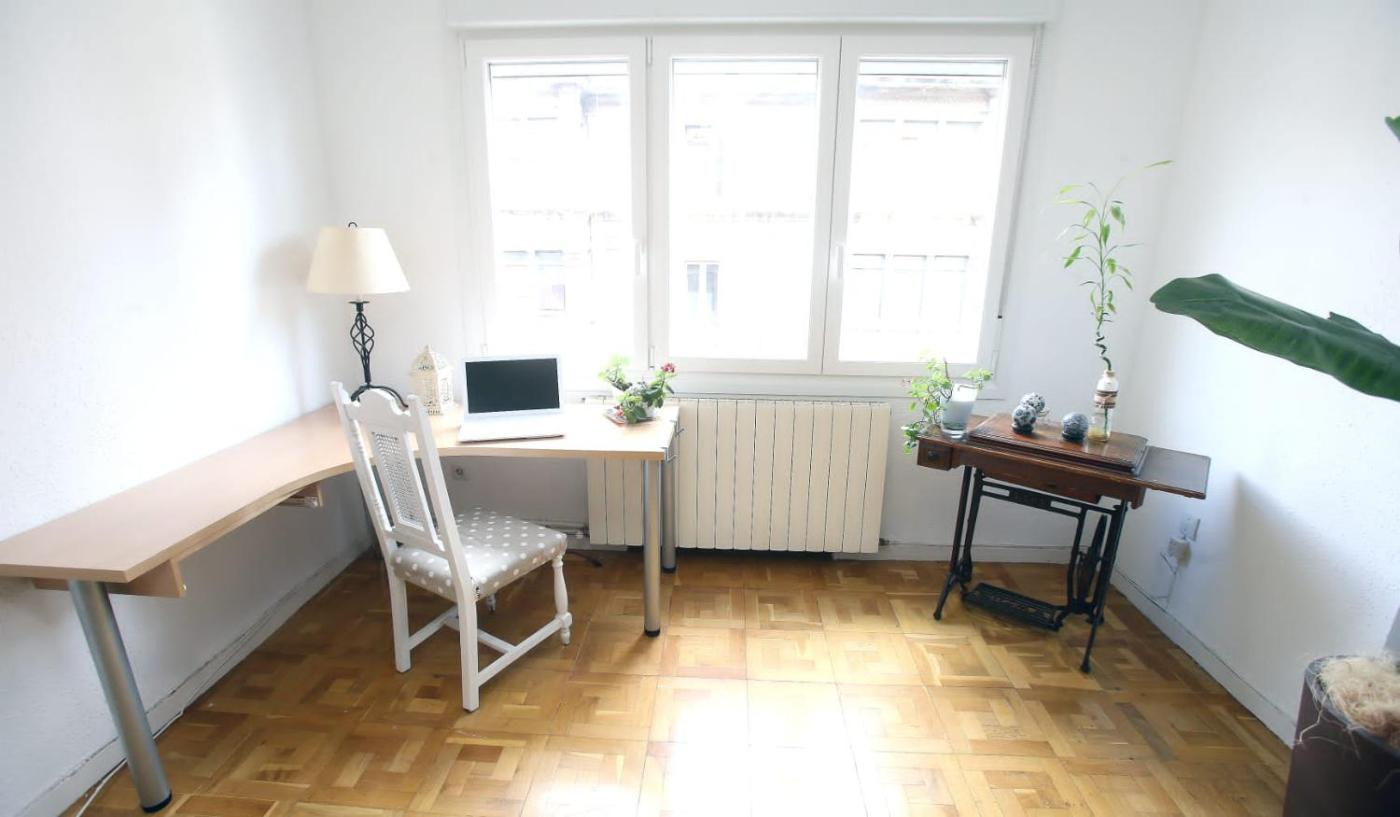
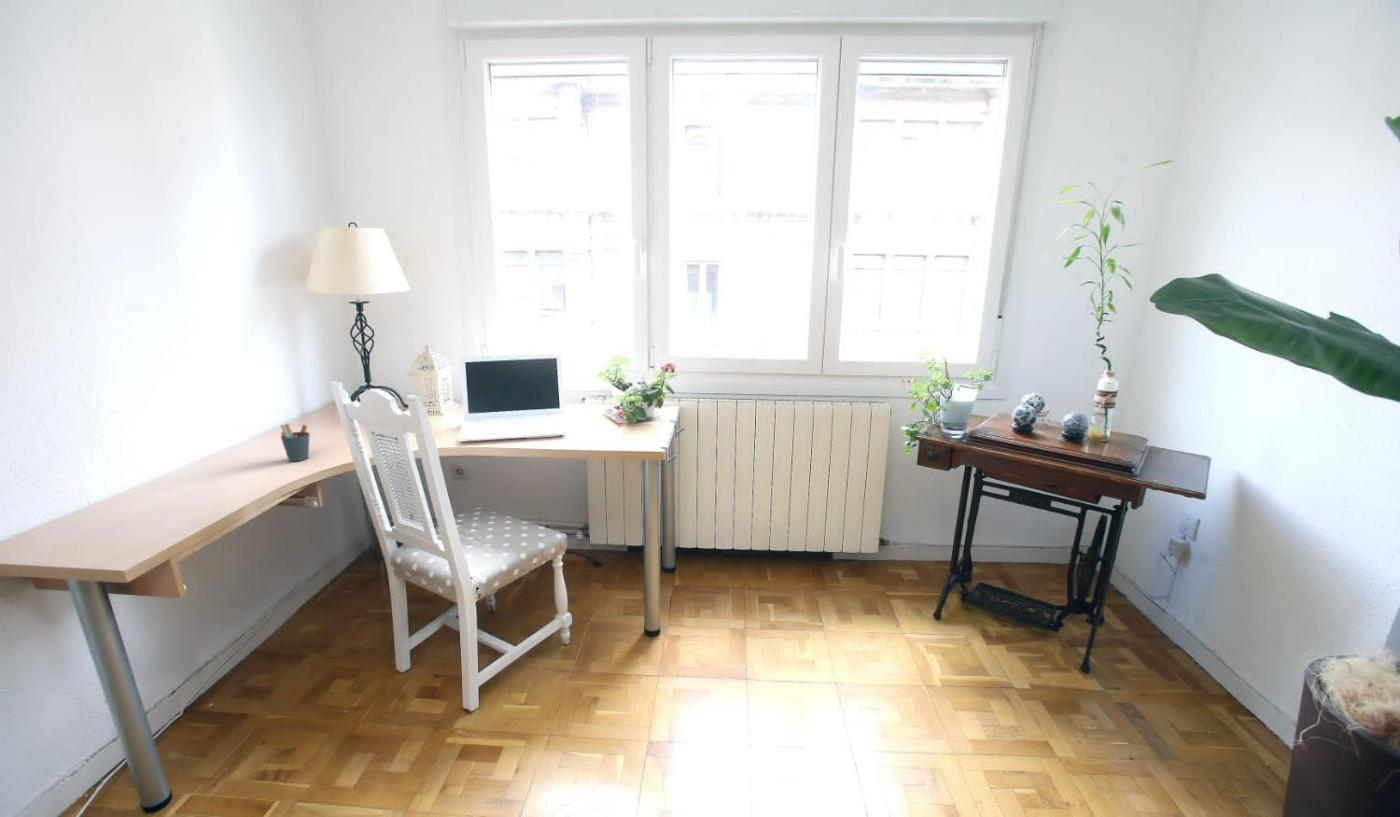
+ pen holder (295, 440)
